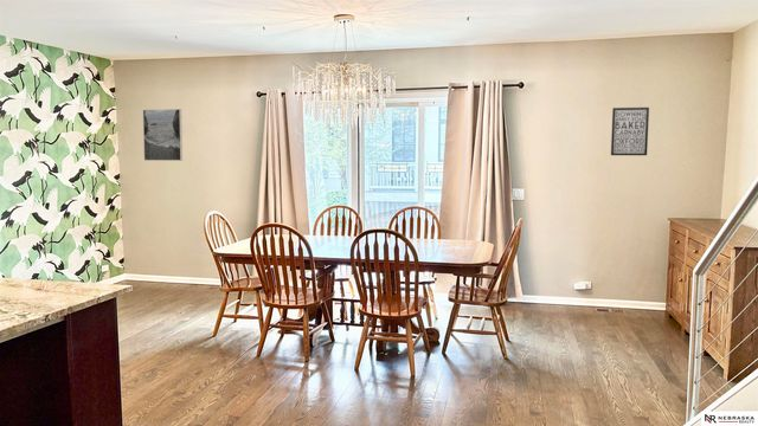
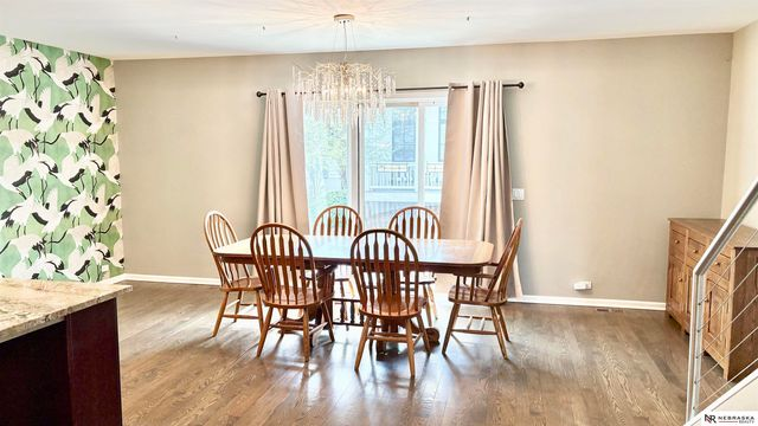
- wall art (629, 131)
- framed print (162, 135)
